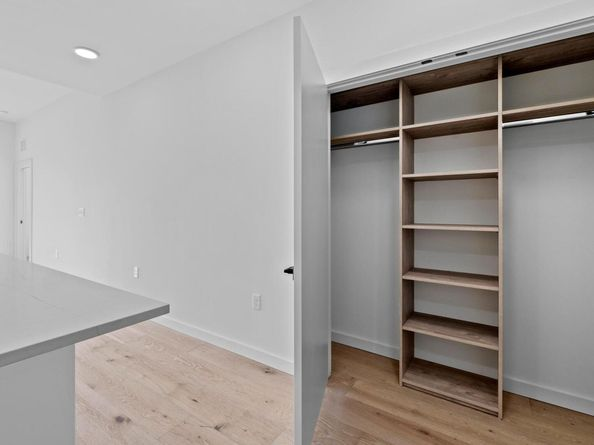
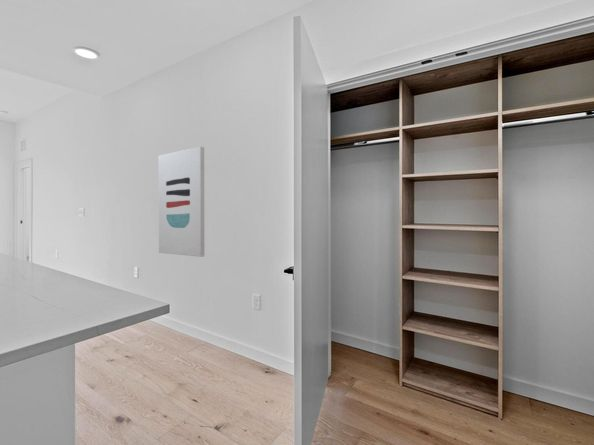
+ wall art (180, 203)
